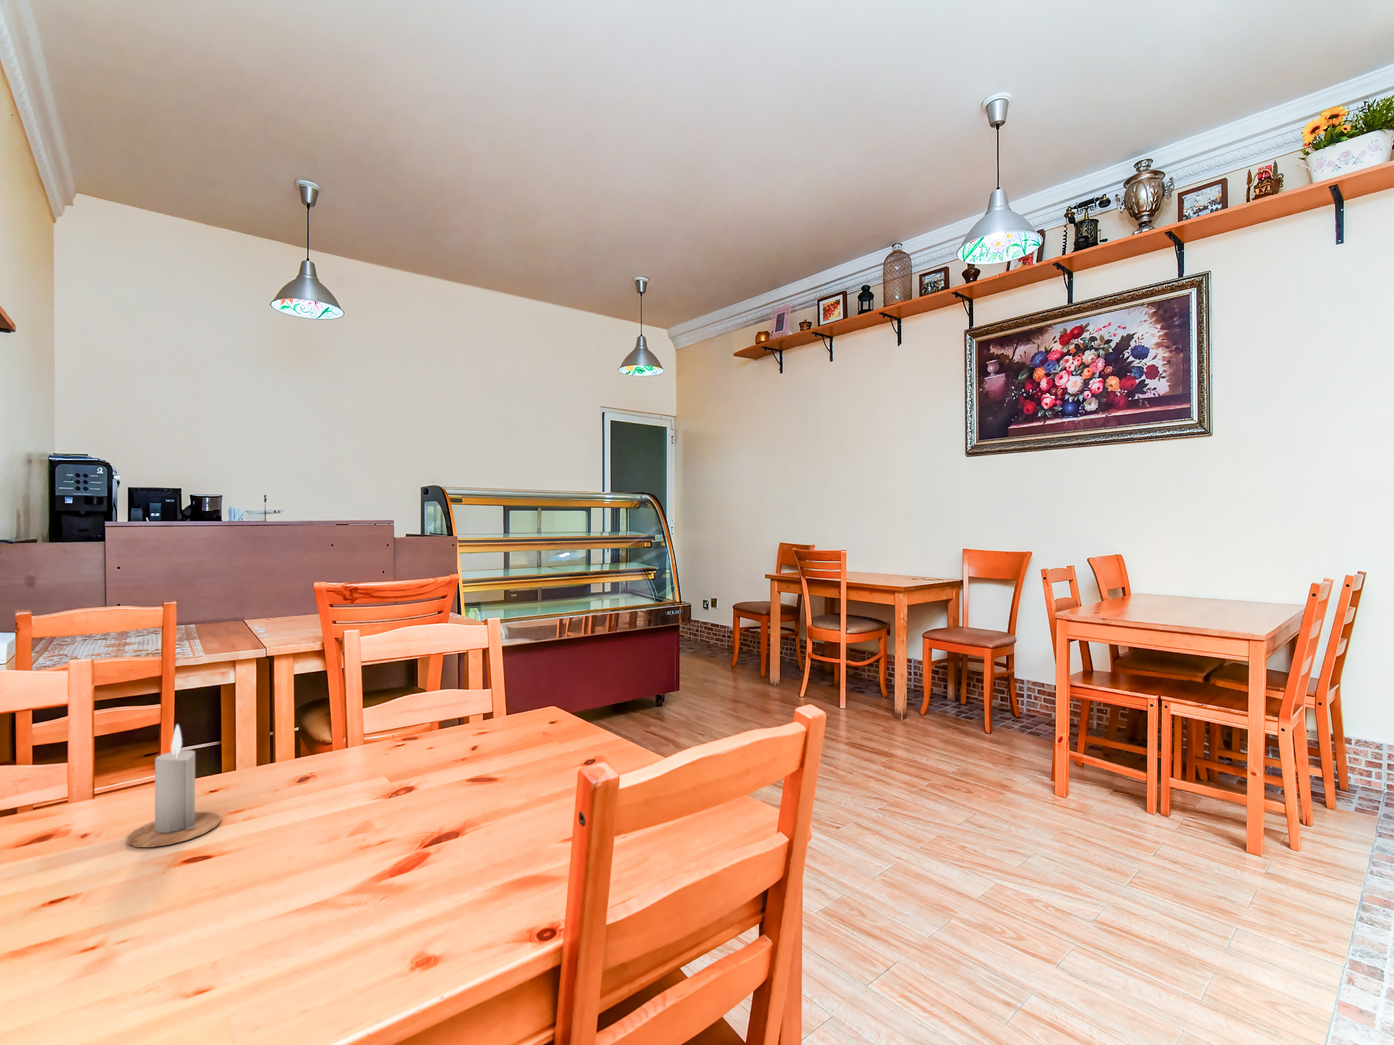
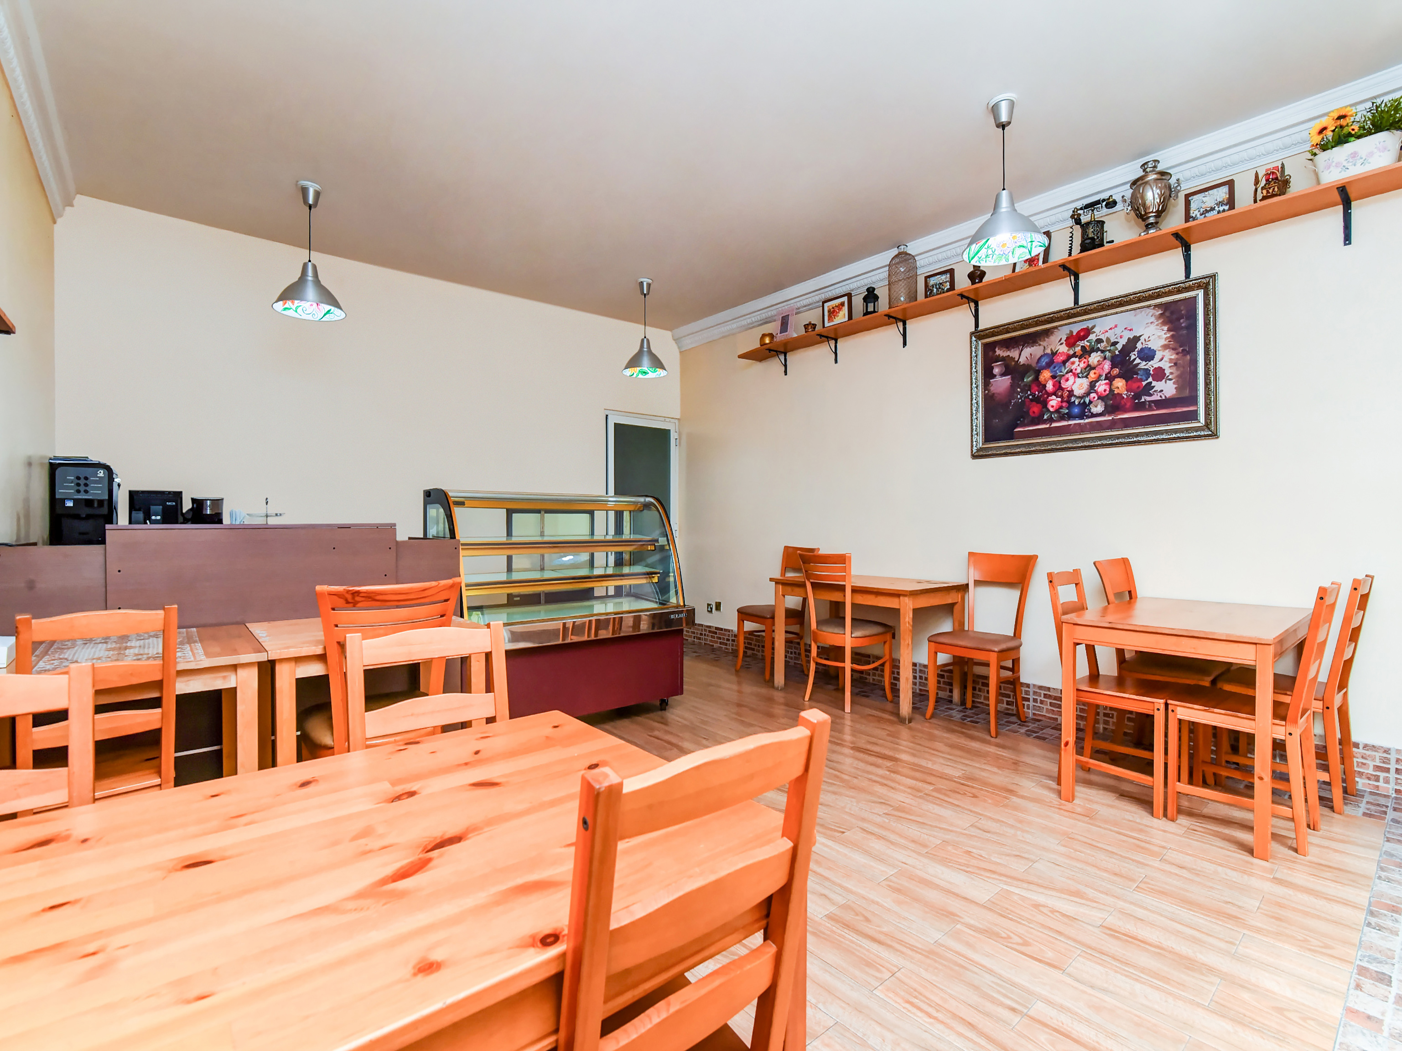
- candle (175, 776)
